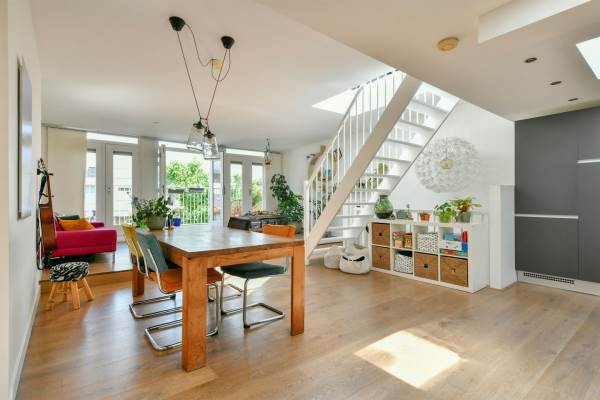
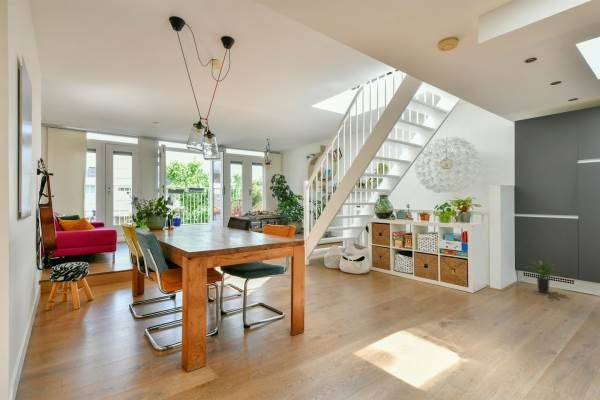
+ potted plant (542, 275)
